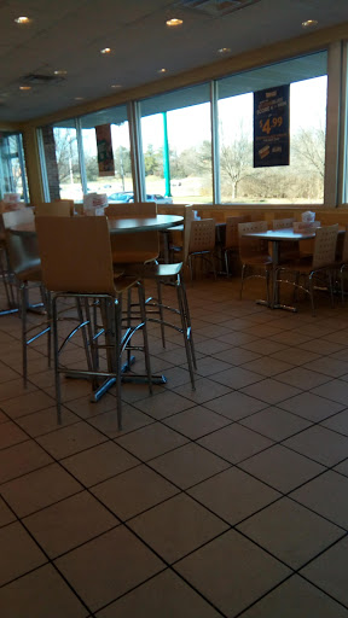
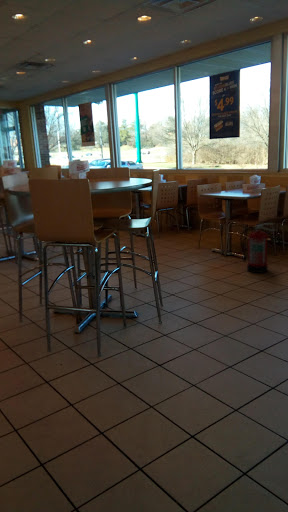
+ fire extinguisher (257, 247)
